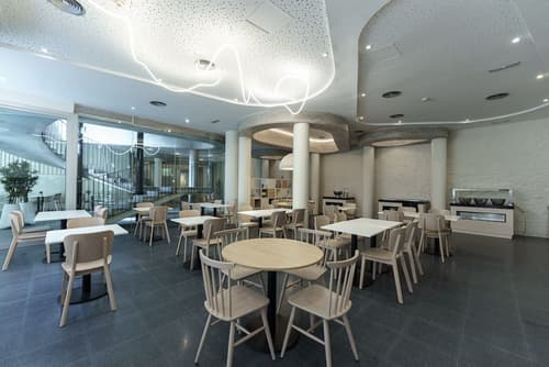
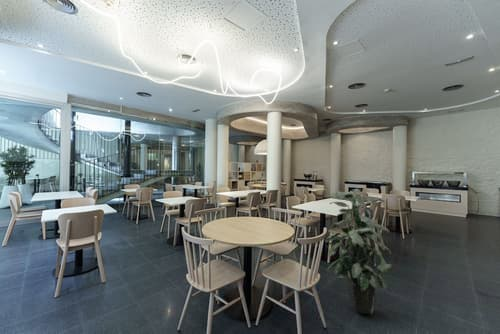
+ indoor plant (355, 247)
